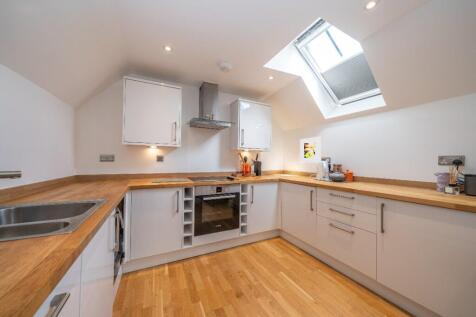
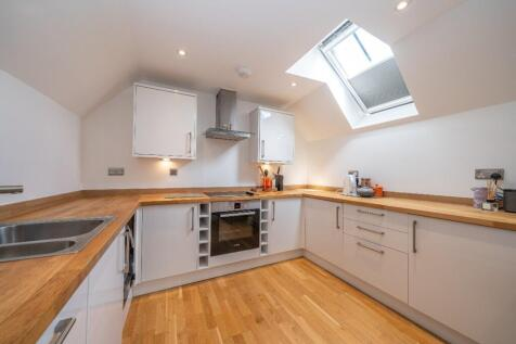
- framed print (309, 150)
